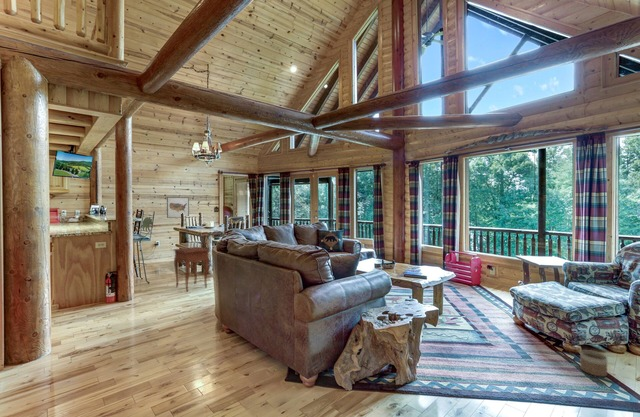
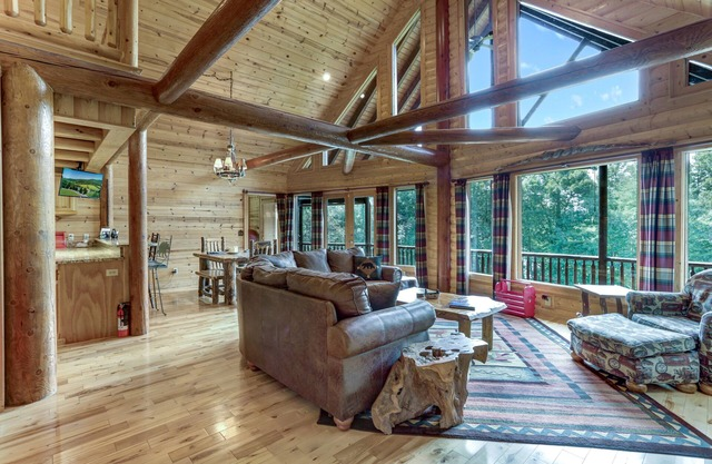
- wall art (178, 207)
- side table (189, 268)
- planter (593, 363)
